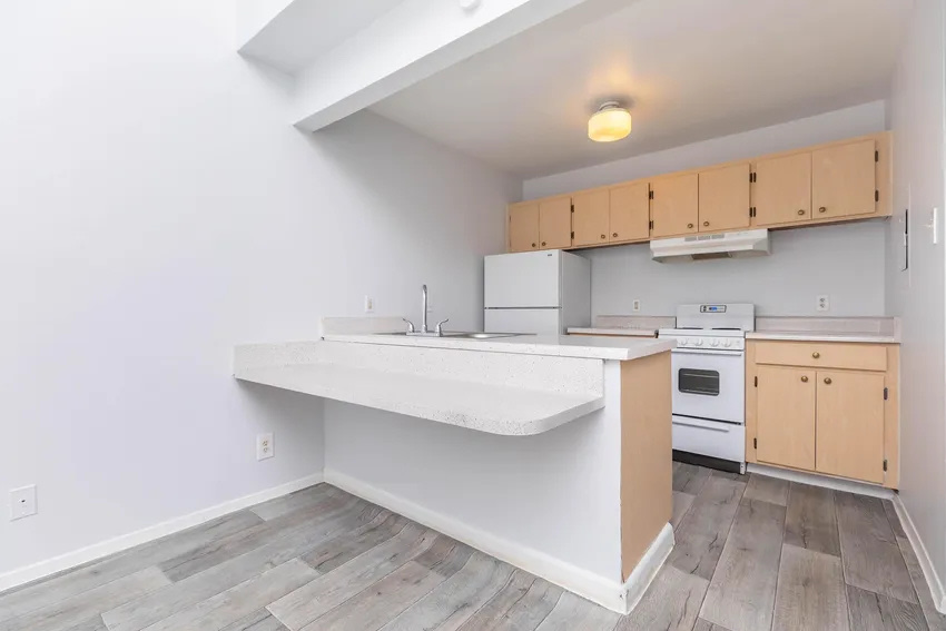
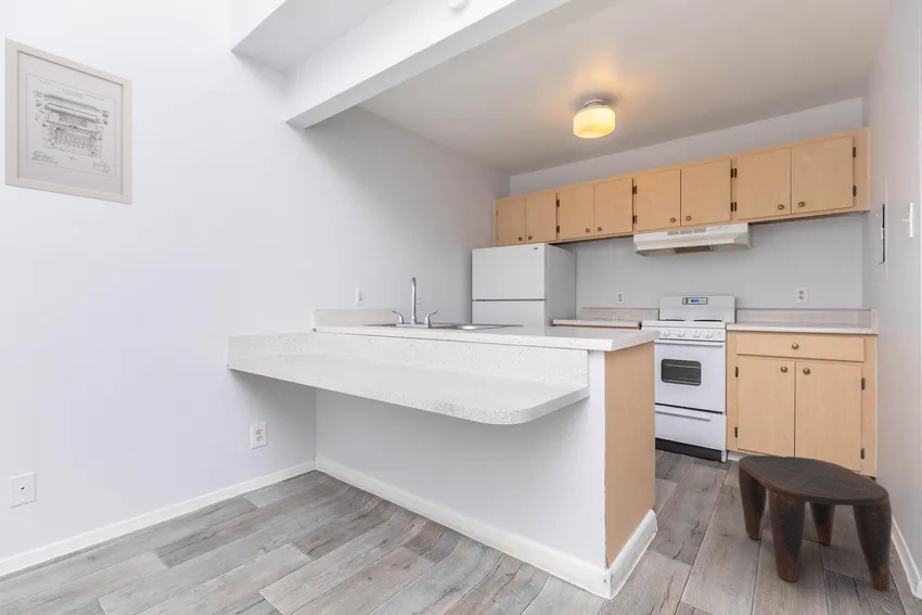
+ wall art (74, 128)
+ stool (804, 515)
